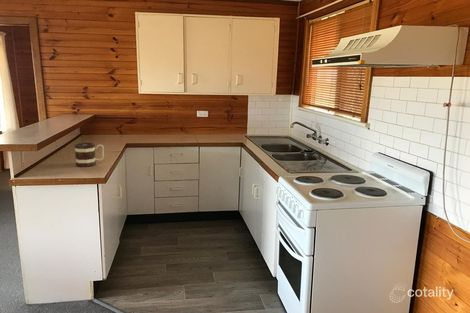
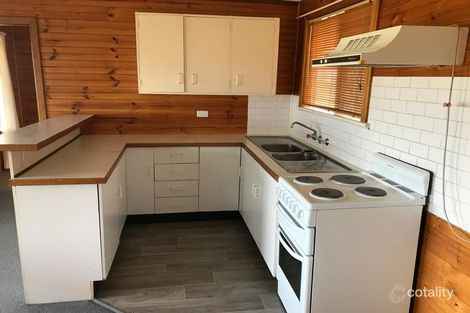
- mug (89, 154)
